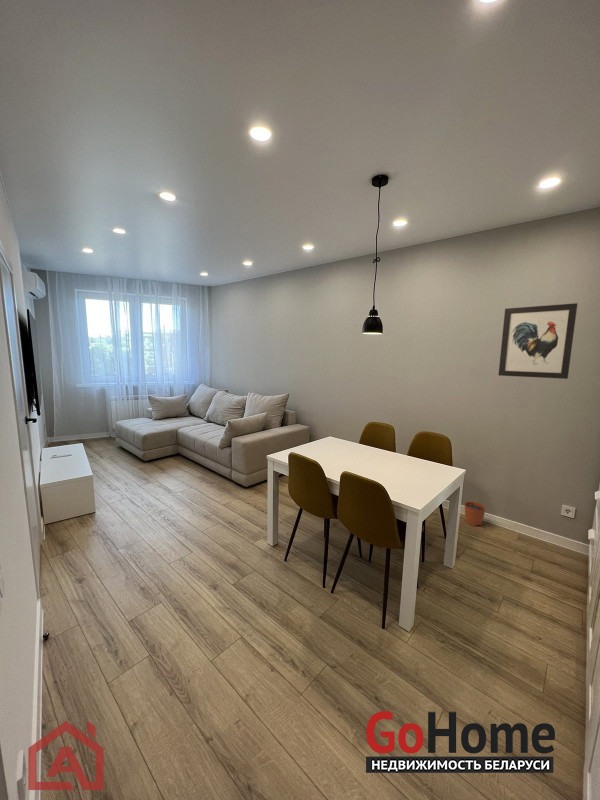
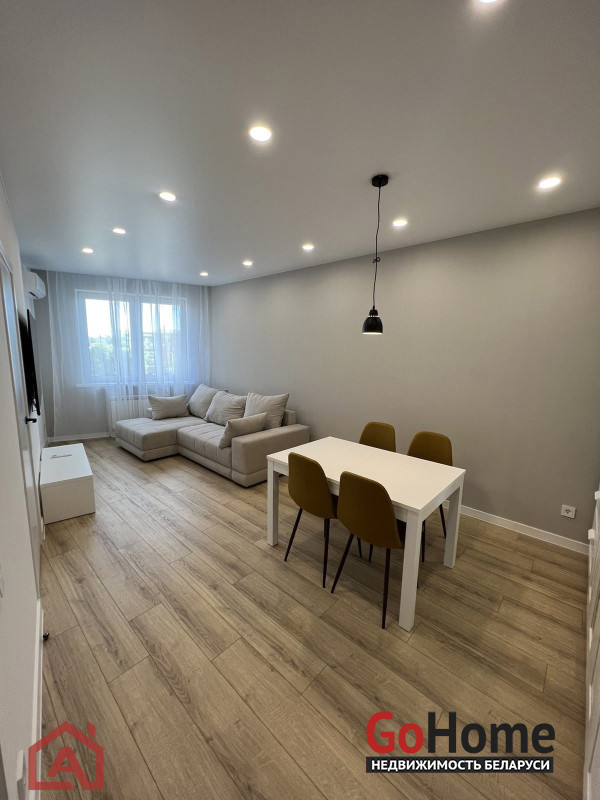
- plant pot (474, 509)
- wall art (535, 342)
